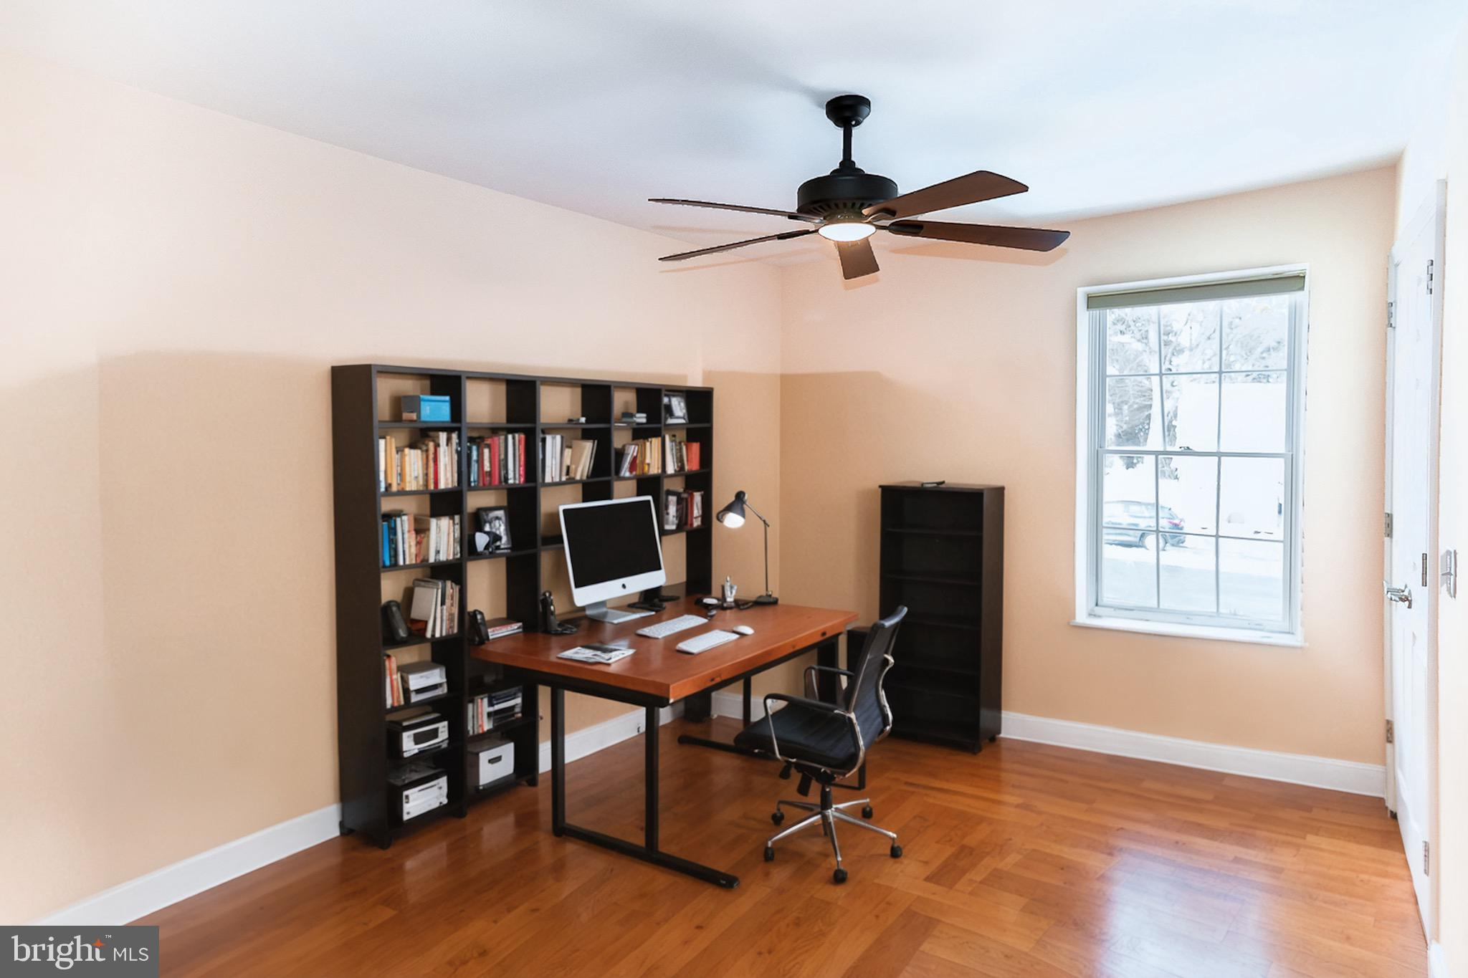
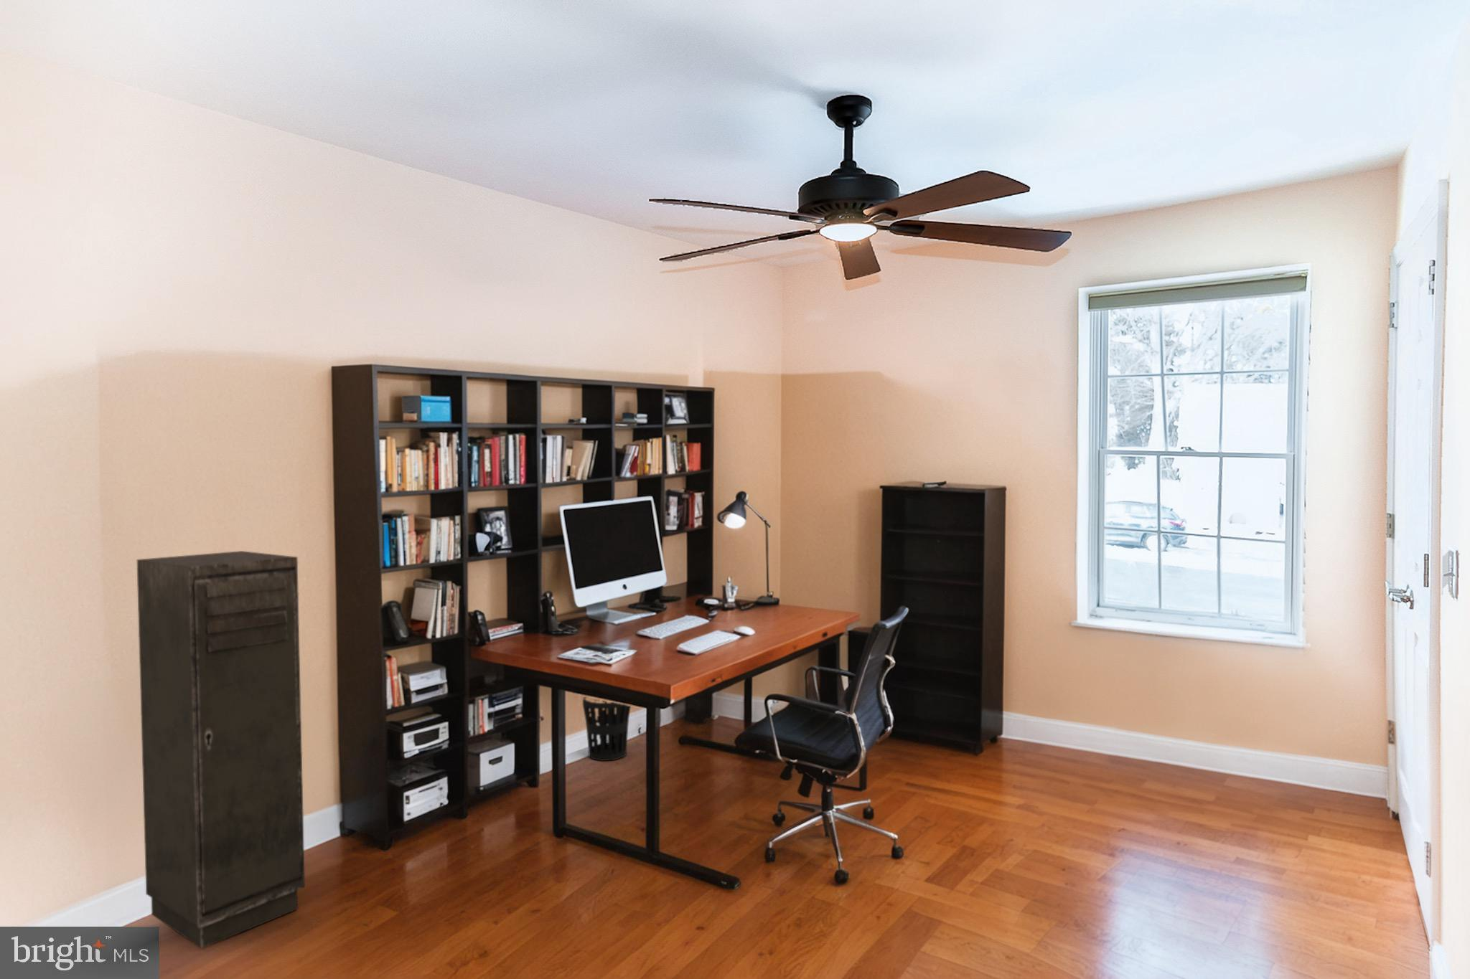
+ wastebasket (608, 726)
+ storage cabinet (223, 736)
